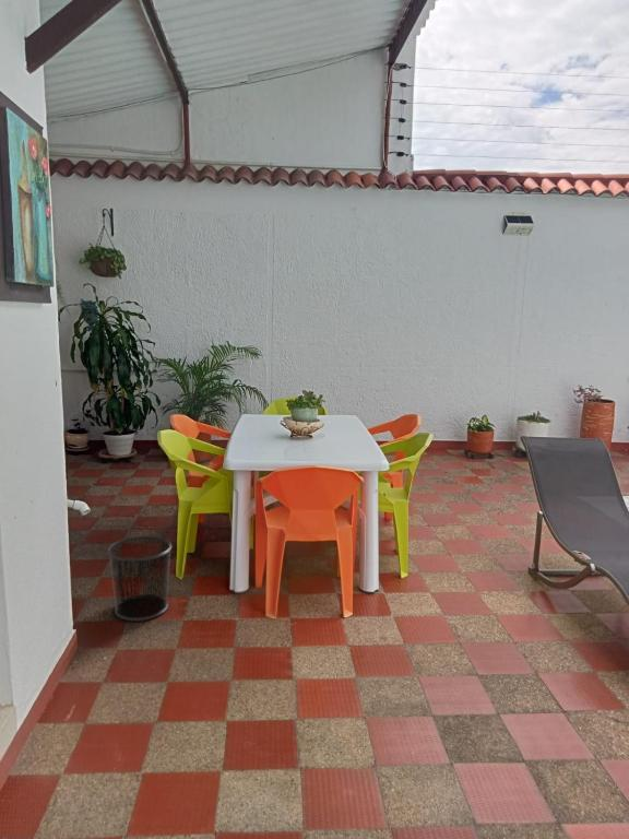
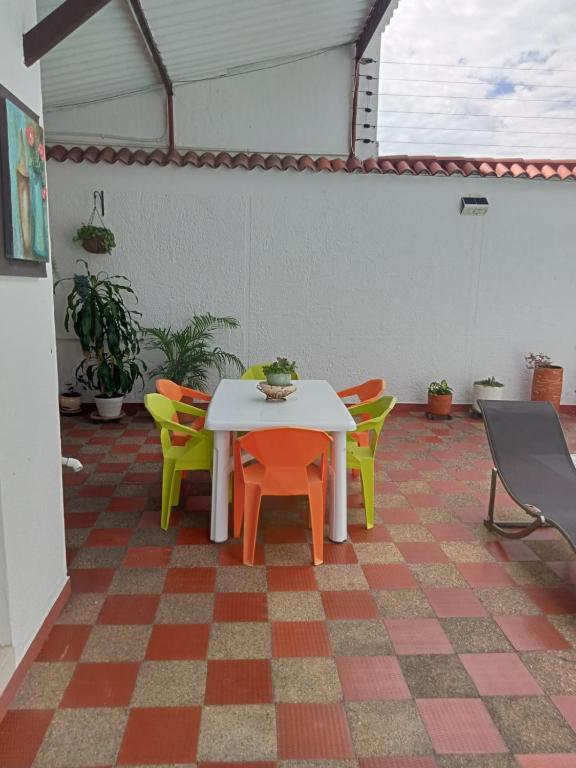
- waste bin (141, 578)
